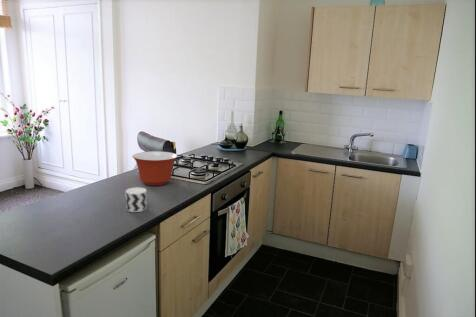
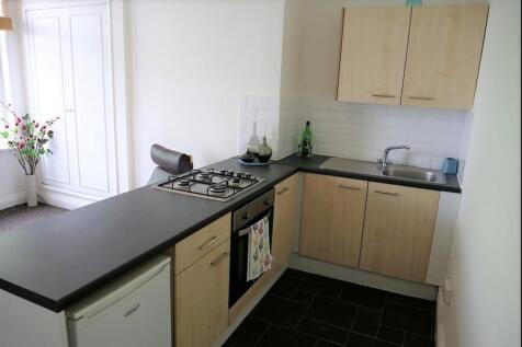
- cup (134, 198)
- mixing bowl (155, 169)
